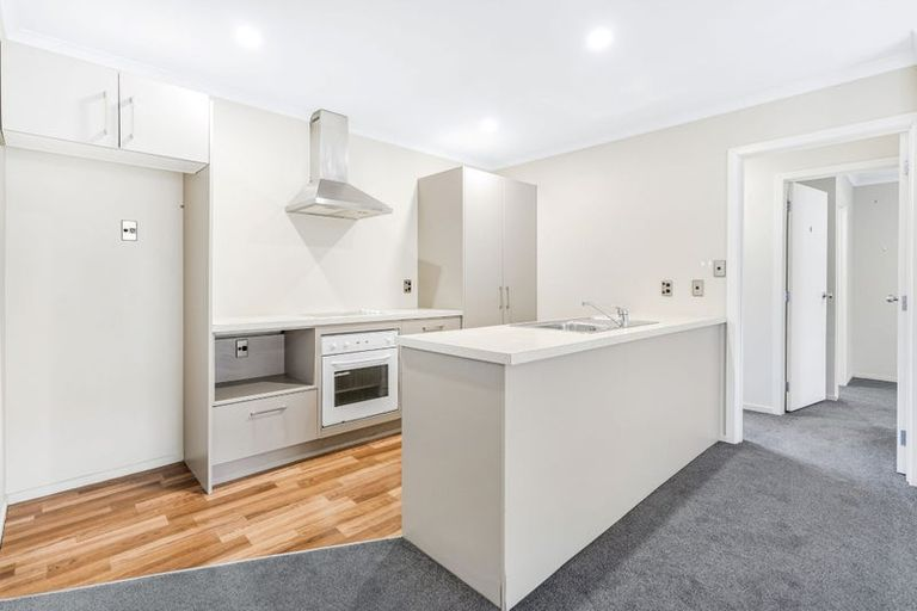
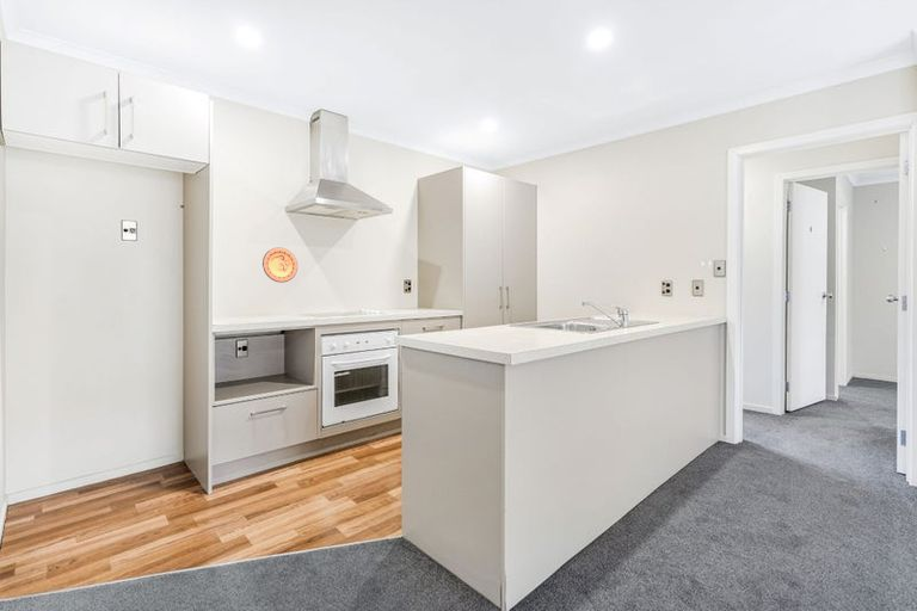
+ decorative plate (279, 265)
